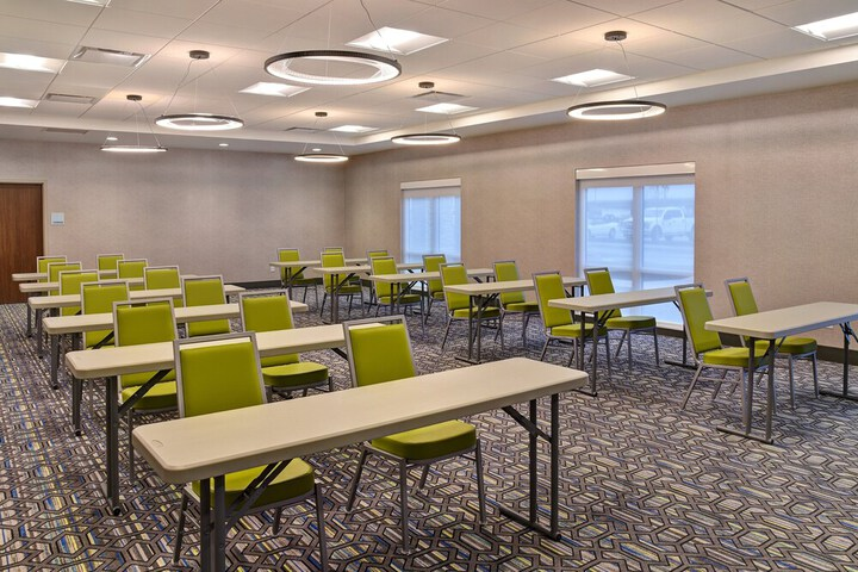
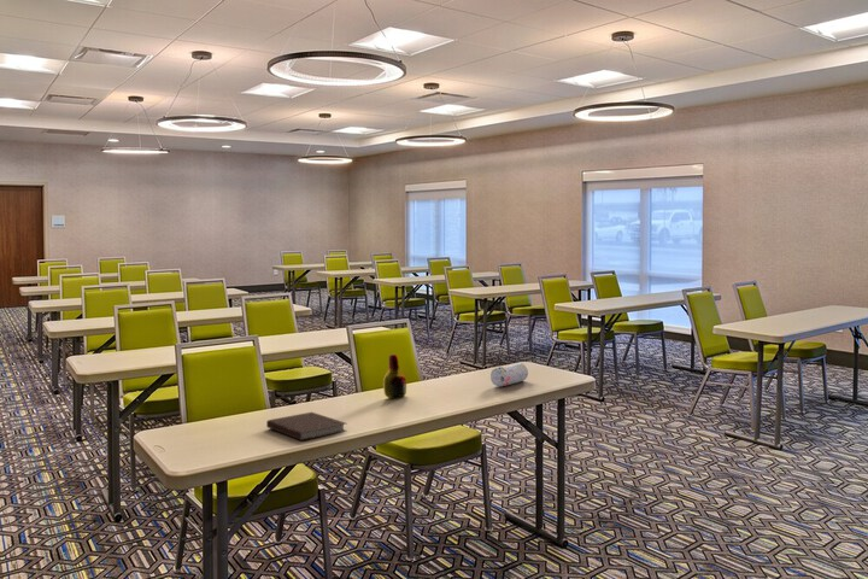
+ pencil case (509, 374)
+ notebook (306, 425)
+ bottle (394, 375)
